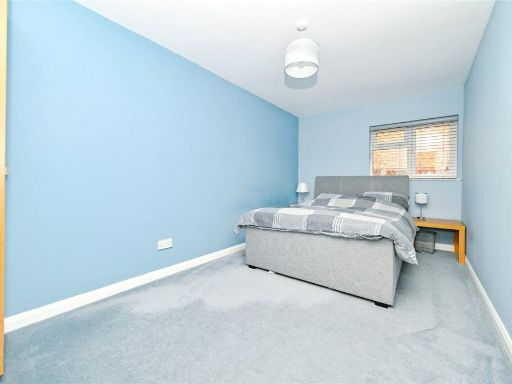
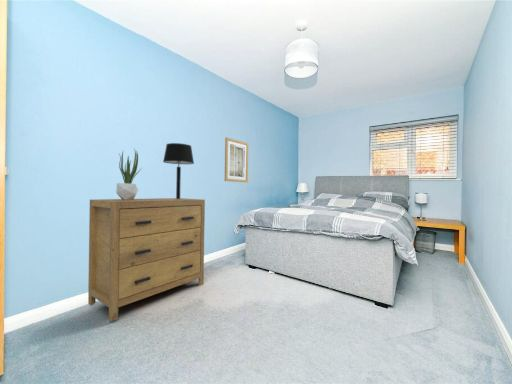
+ table lamp (178, 172)
+ potted plant (129, 174)
+ dresser (153, 246)
+ wall art (237, 161)
